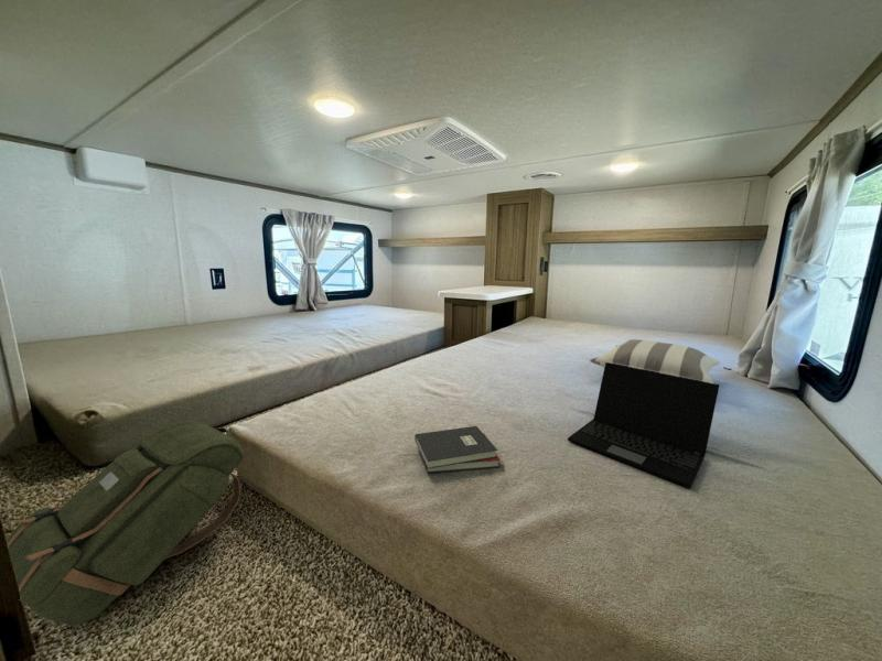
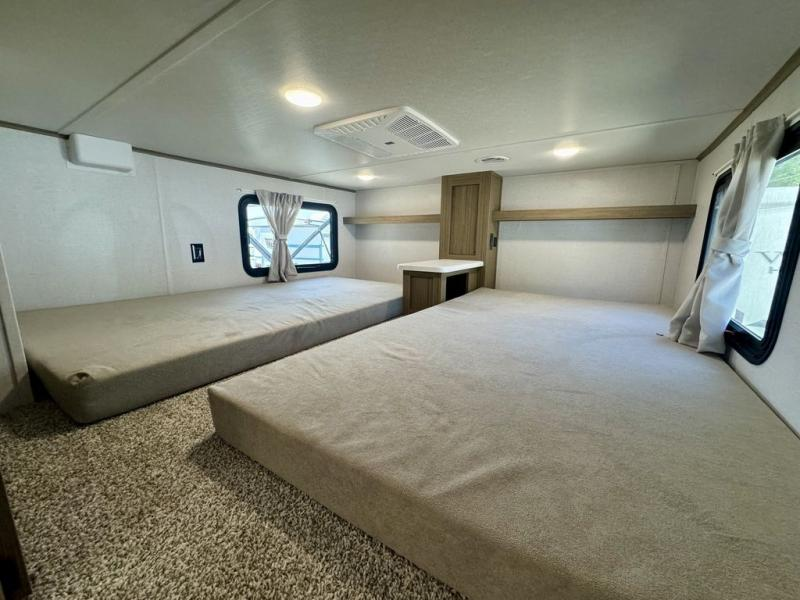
- laptop (641, 413)
- pillow (655, 360)
- backpack (143, 502)
- hardback book (454, 448)
